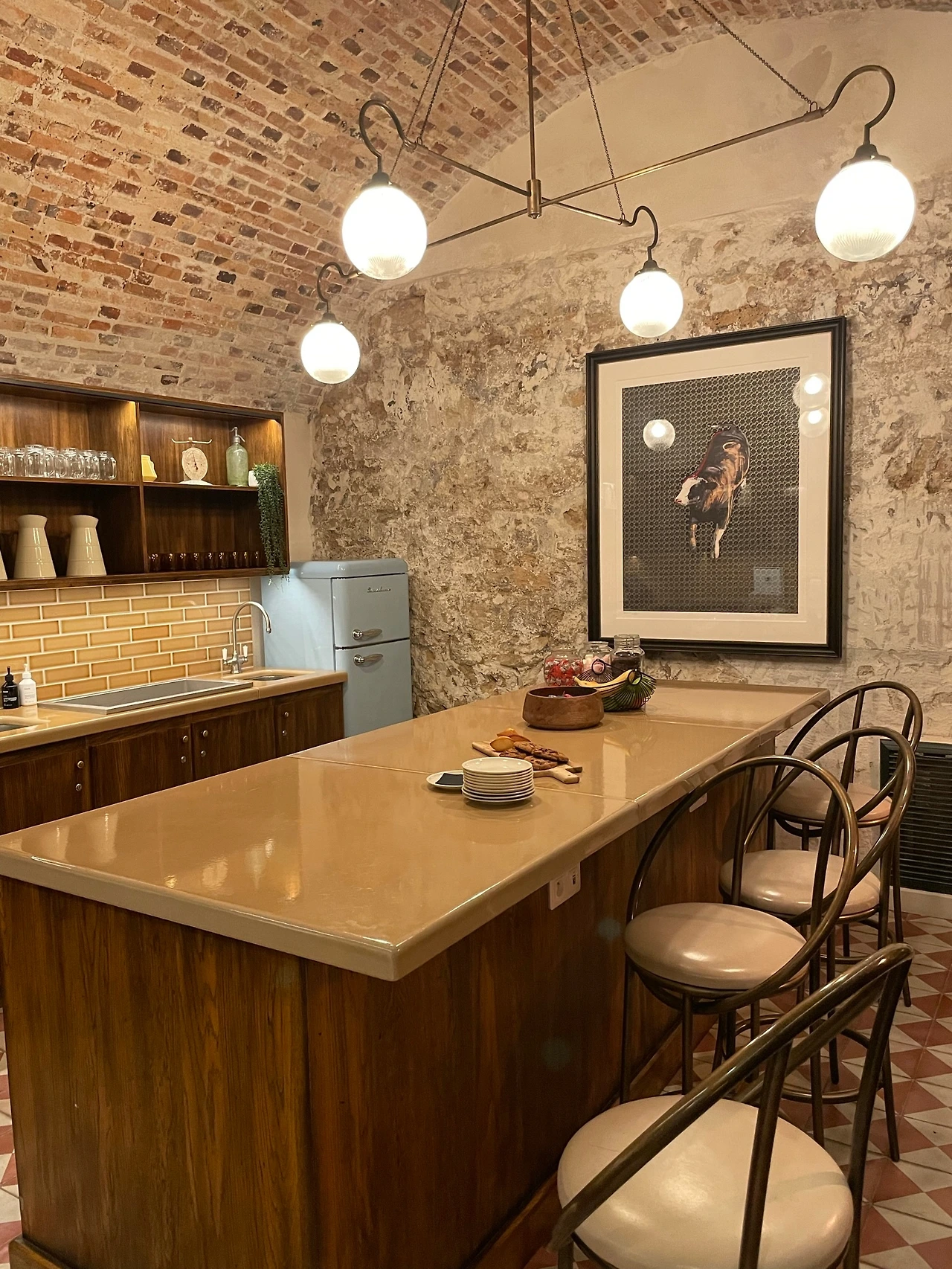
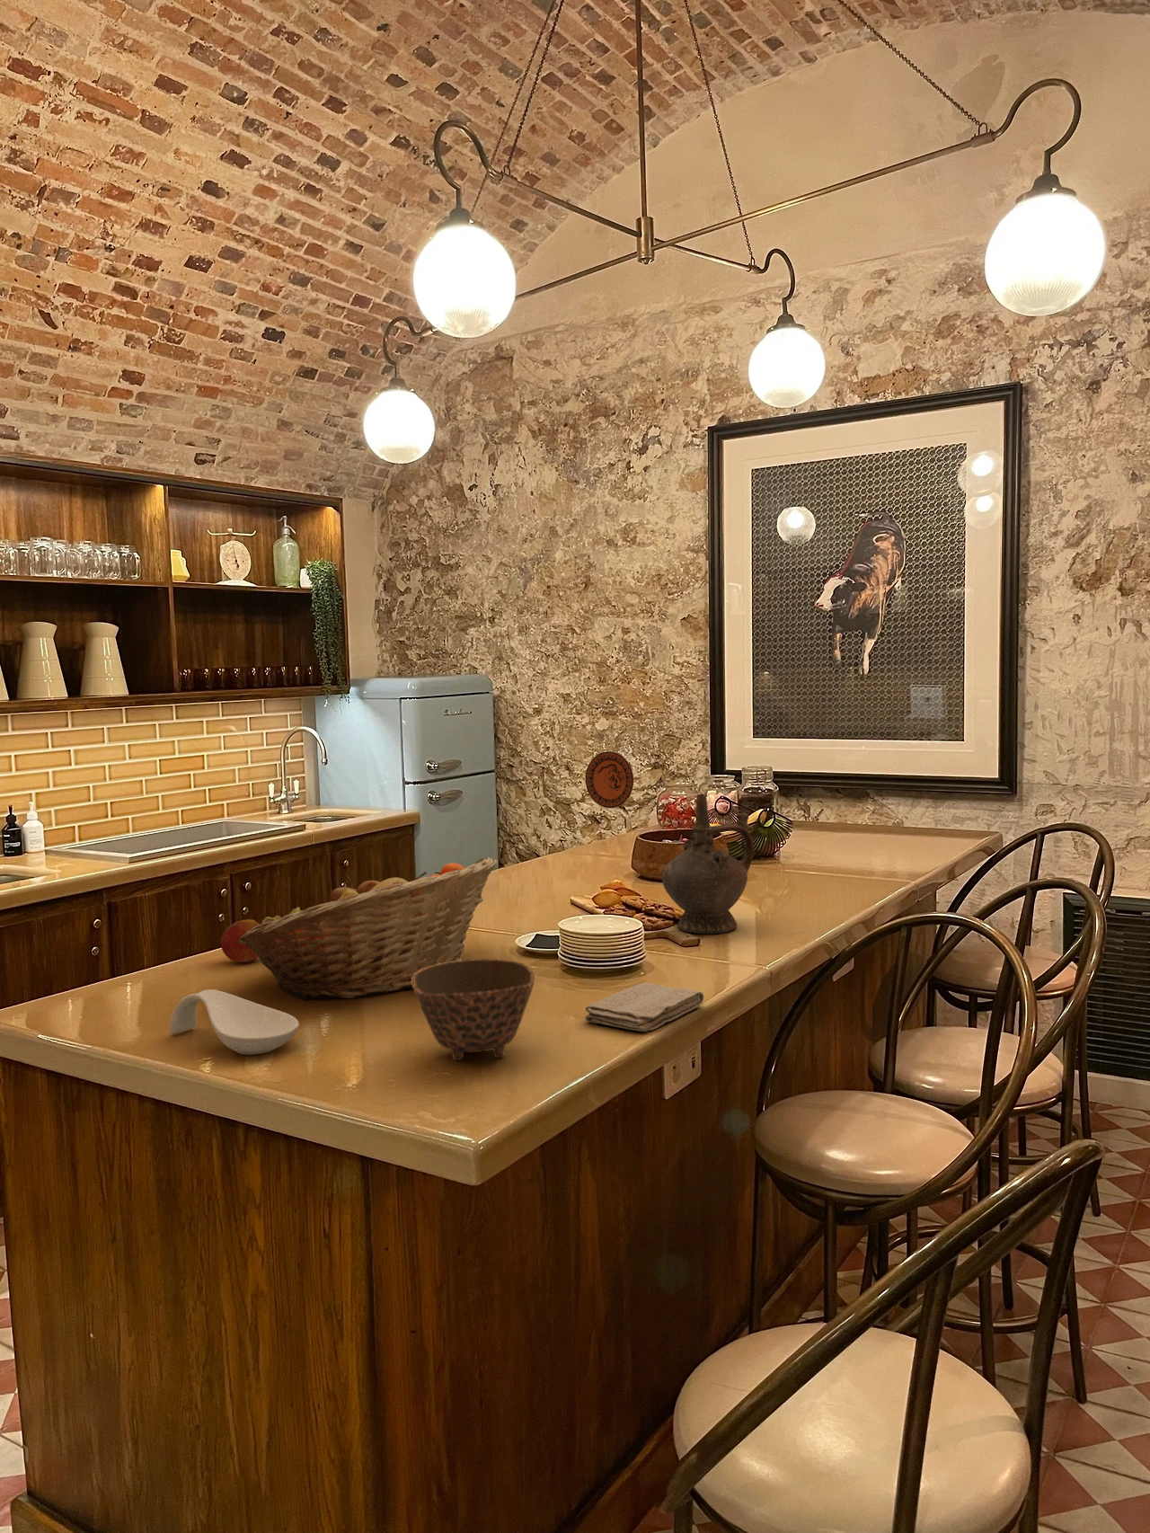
+ apple (244, 943)
+ bowl (474, 1015)
+ fruit basket (377, 919)
+ spoon rest (230, 1020)
+ decorative plate (609, 779)
+ ceremonial vessel (709, 861)
+ washcloth (644, 1004)
